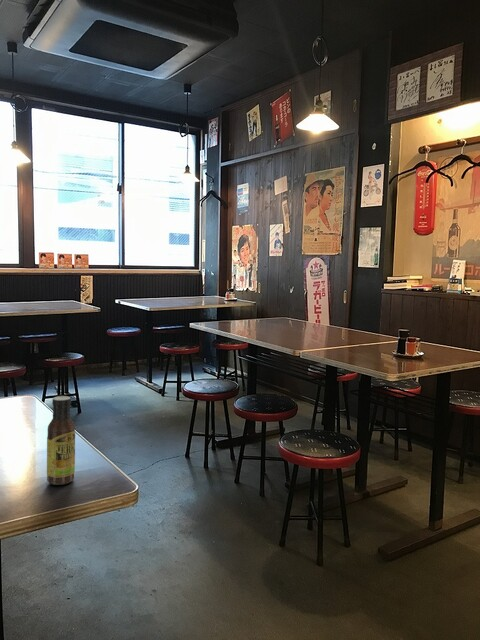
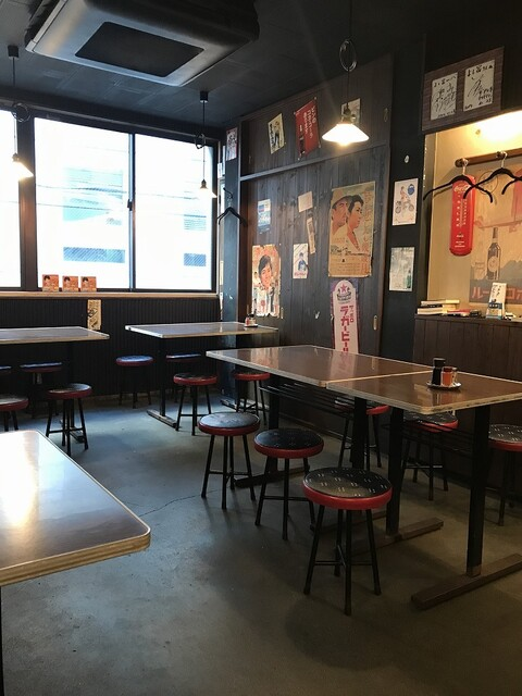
- sauce bottle (60, 439)
